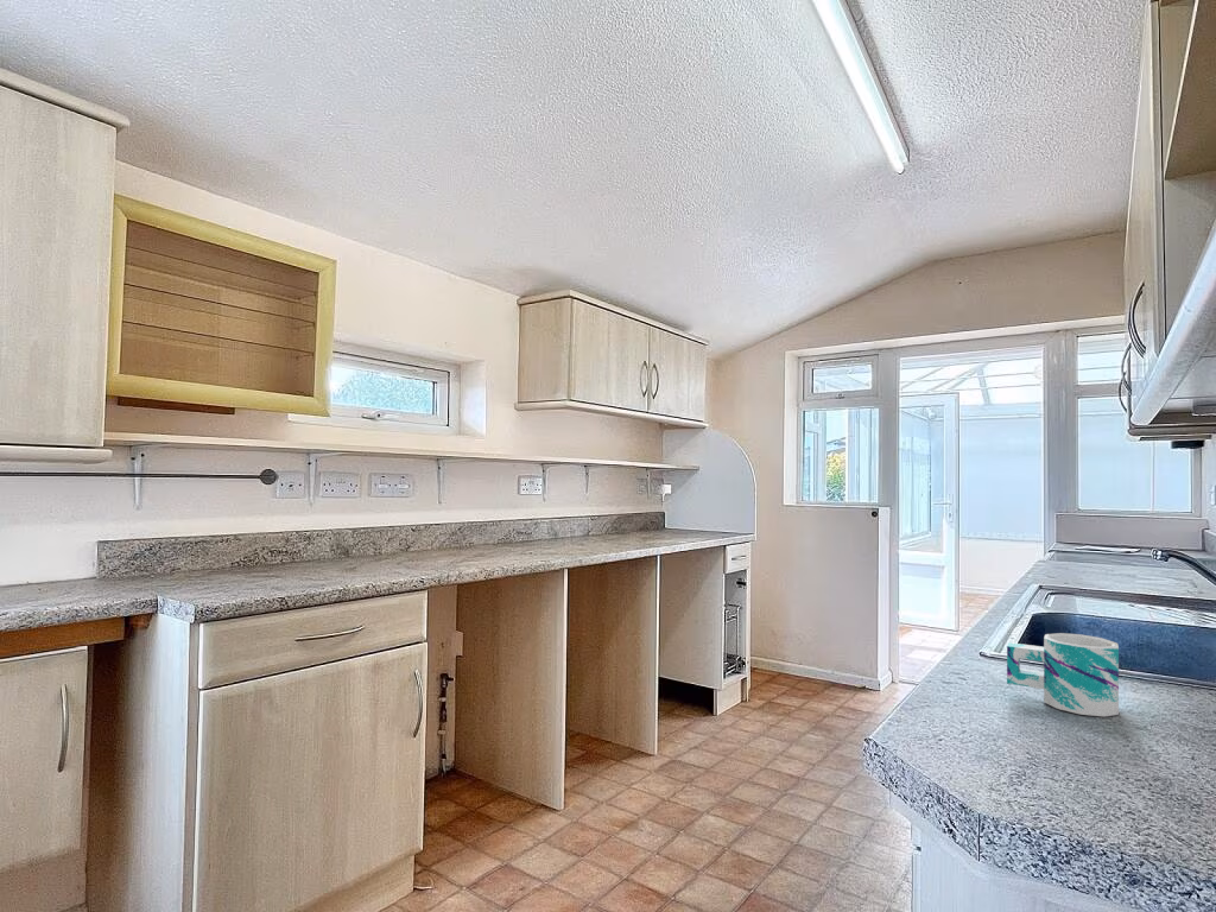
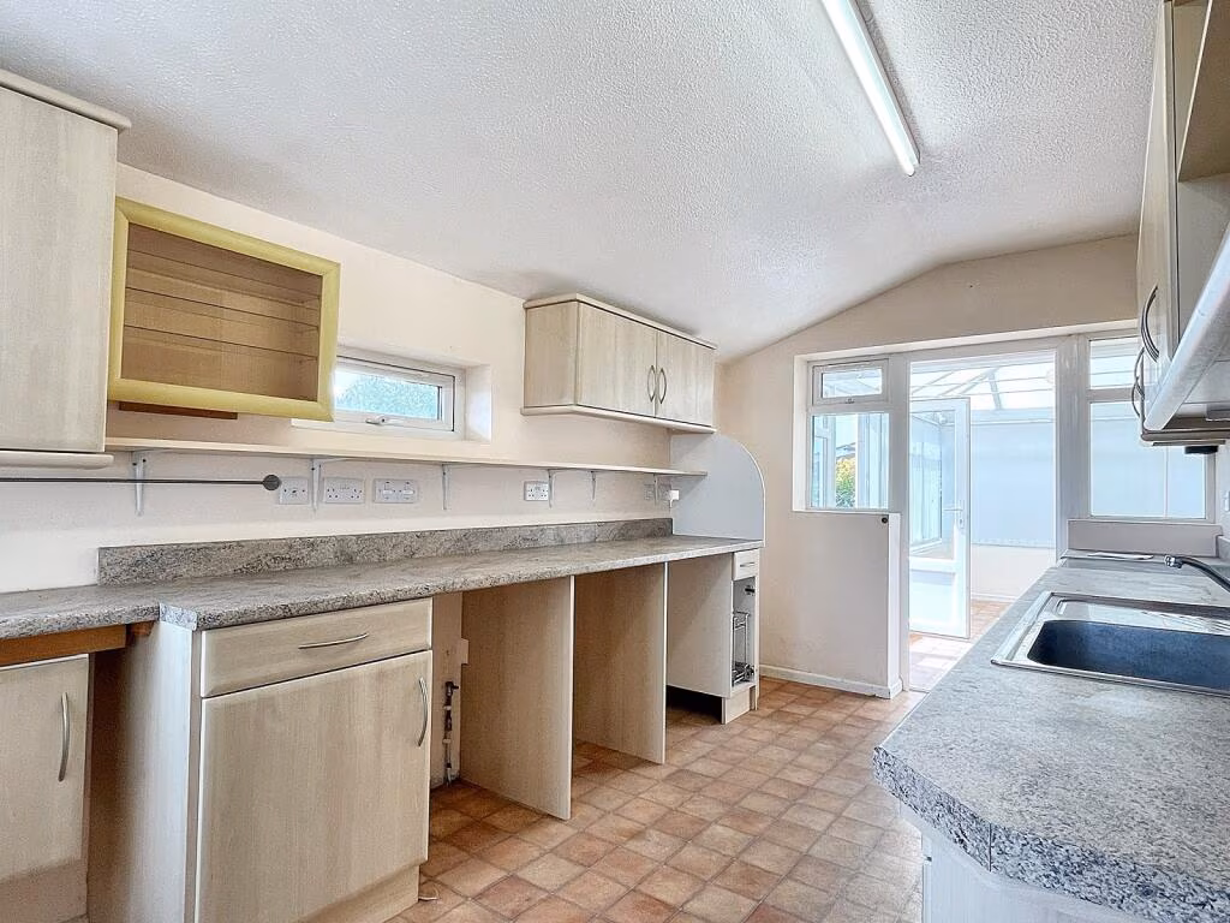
- mug (1060, 670)
